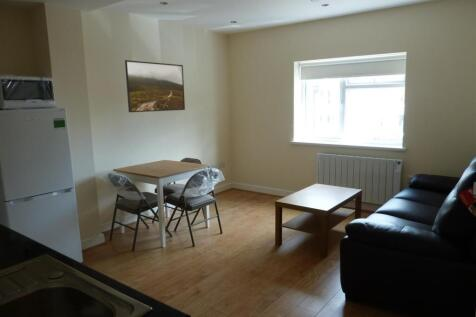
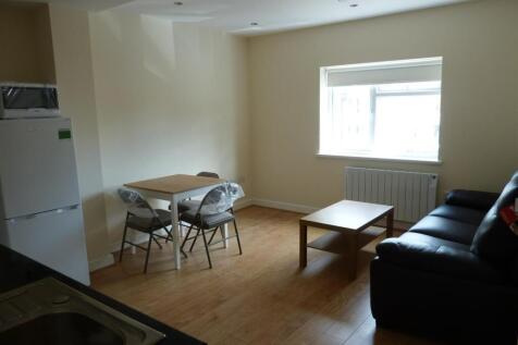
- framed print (157, 87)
